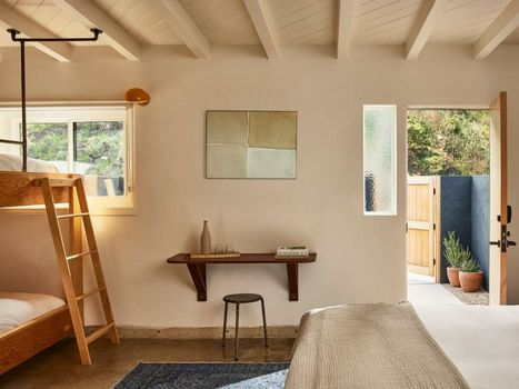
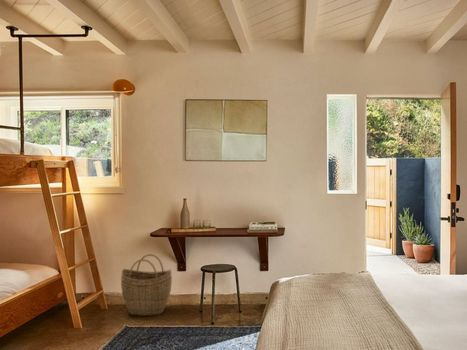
+ woven basket (146, 284)
